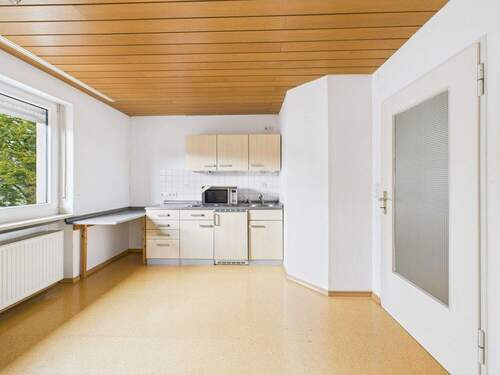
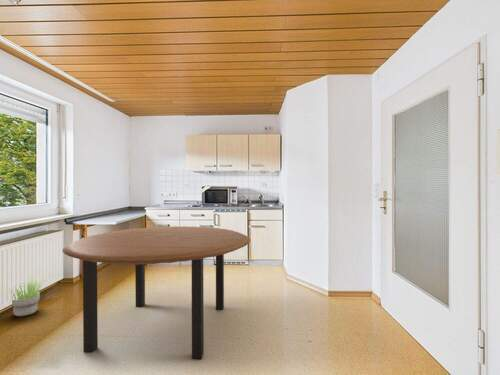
+ dining table (164, 262)
+ potted plant (25, 296)
